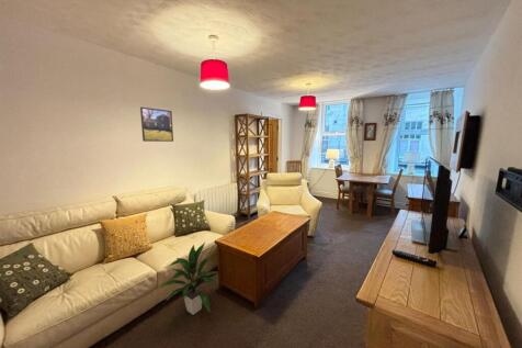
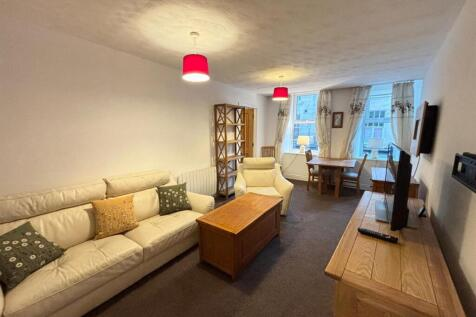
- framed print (158, 125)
- indoor plant (192, 280)
